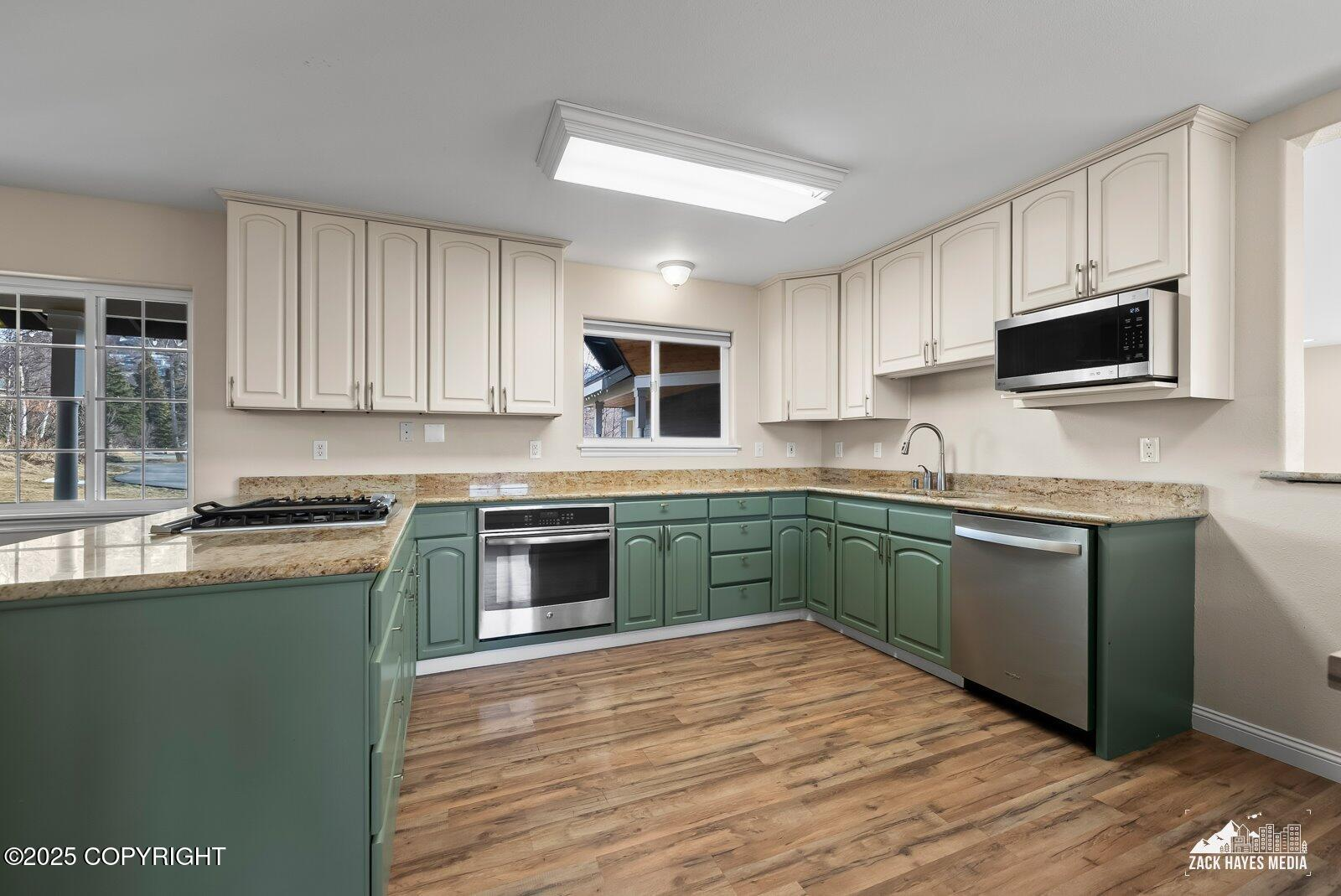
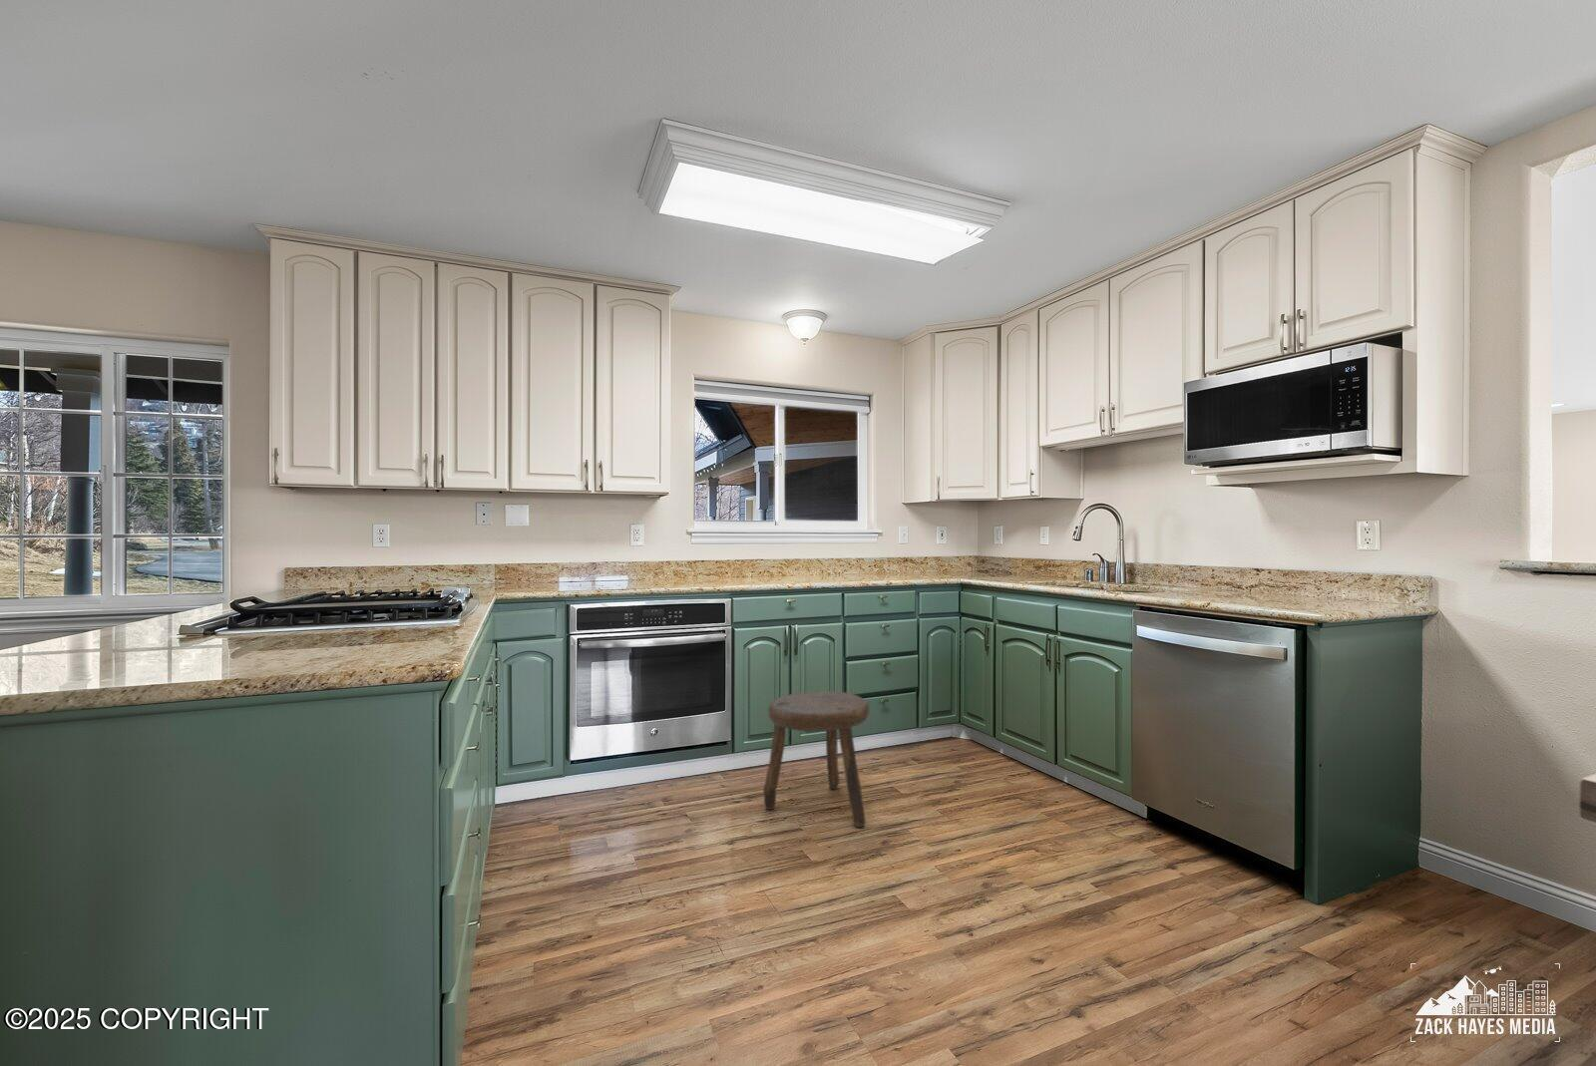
+ stool (826, 753)
